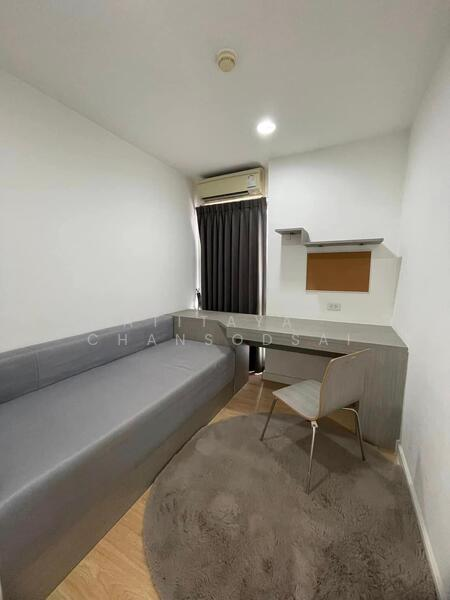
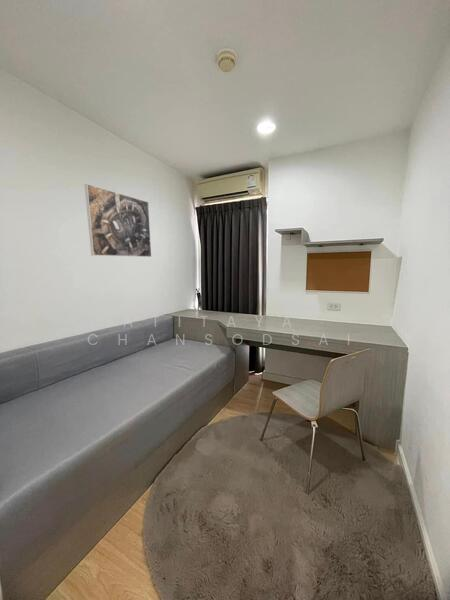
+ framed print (122, 225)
